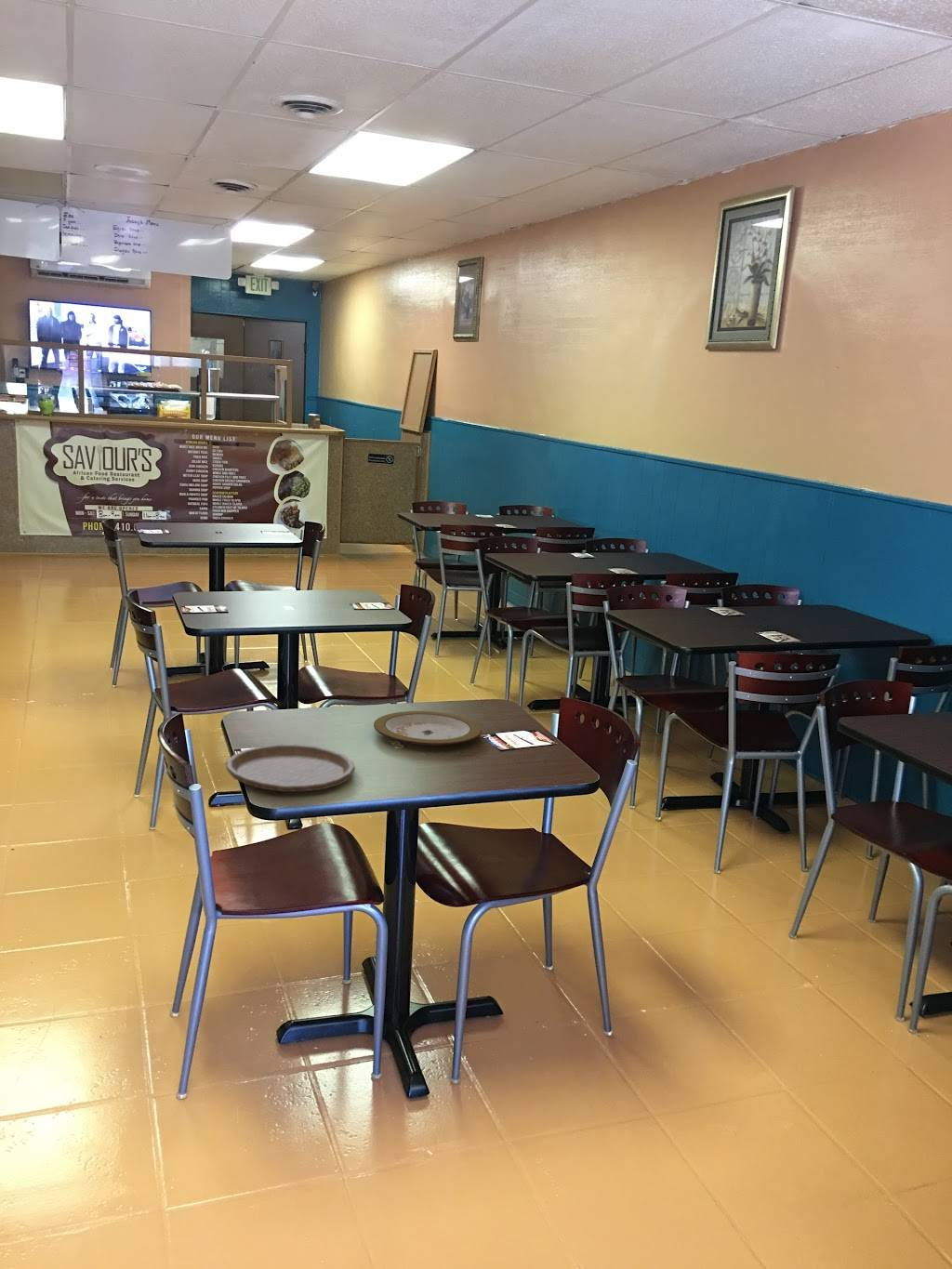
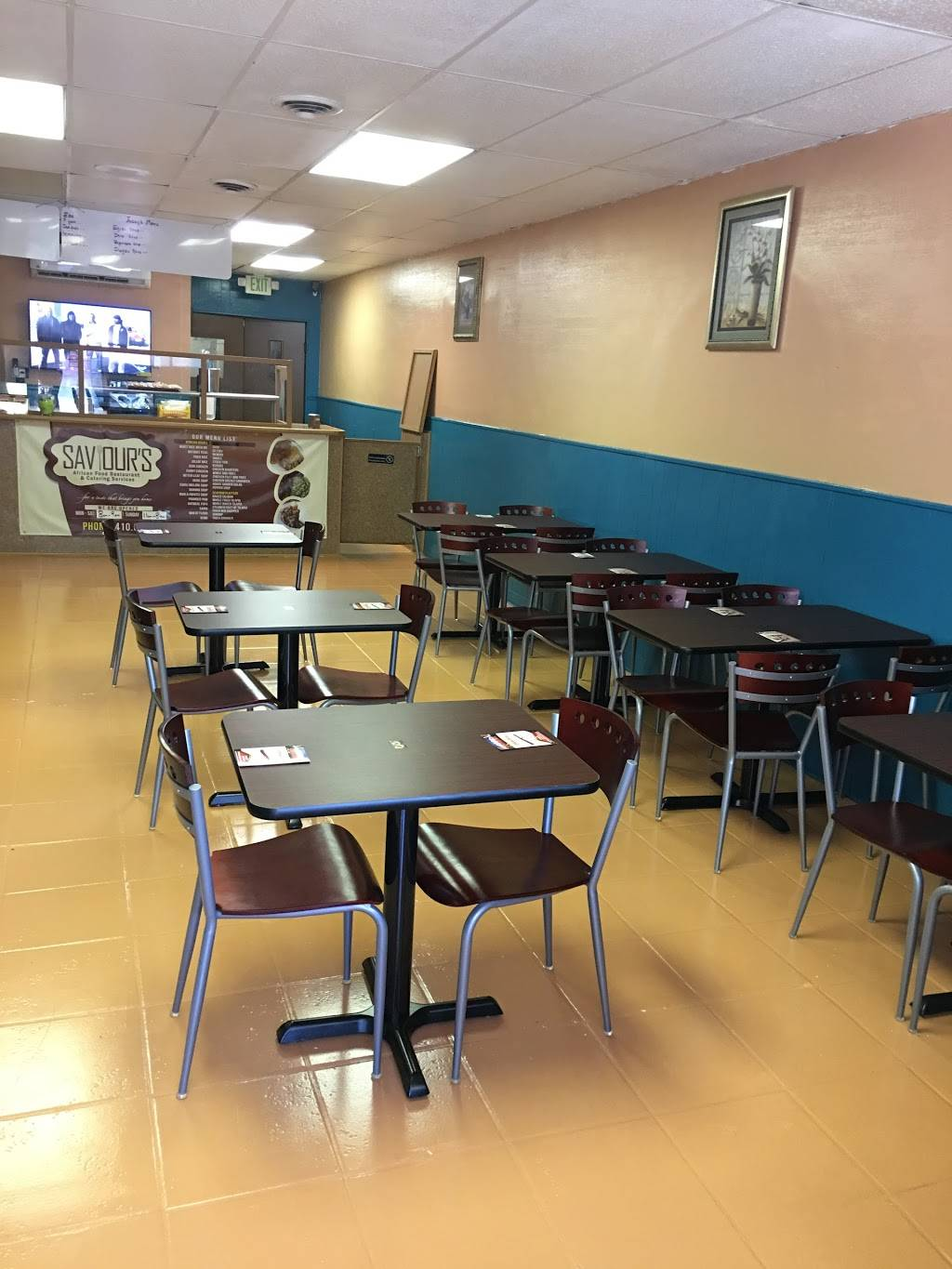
- plate (427, 730)
- plate (290, 768)
